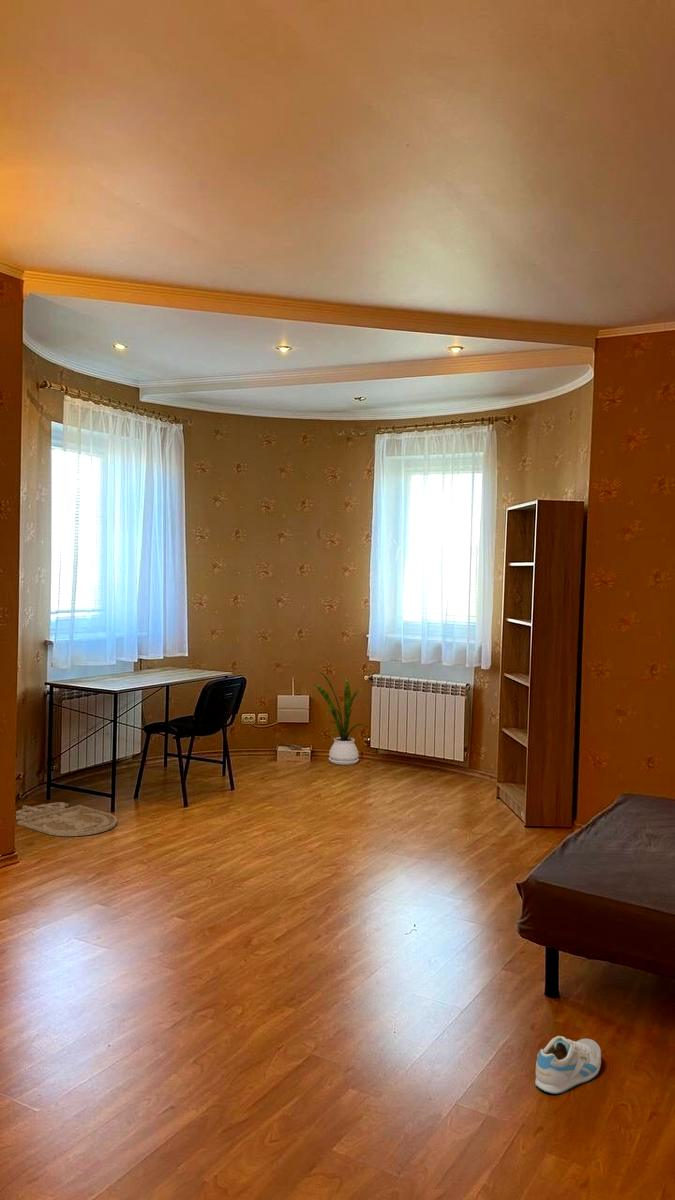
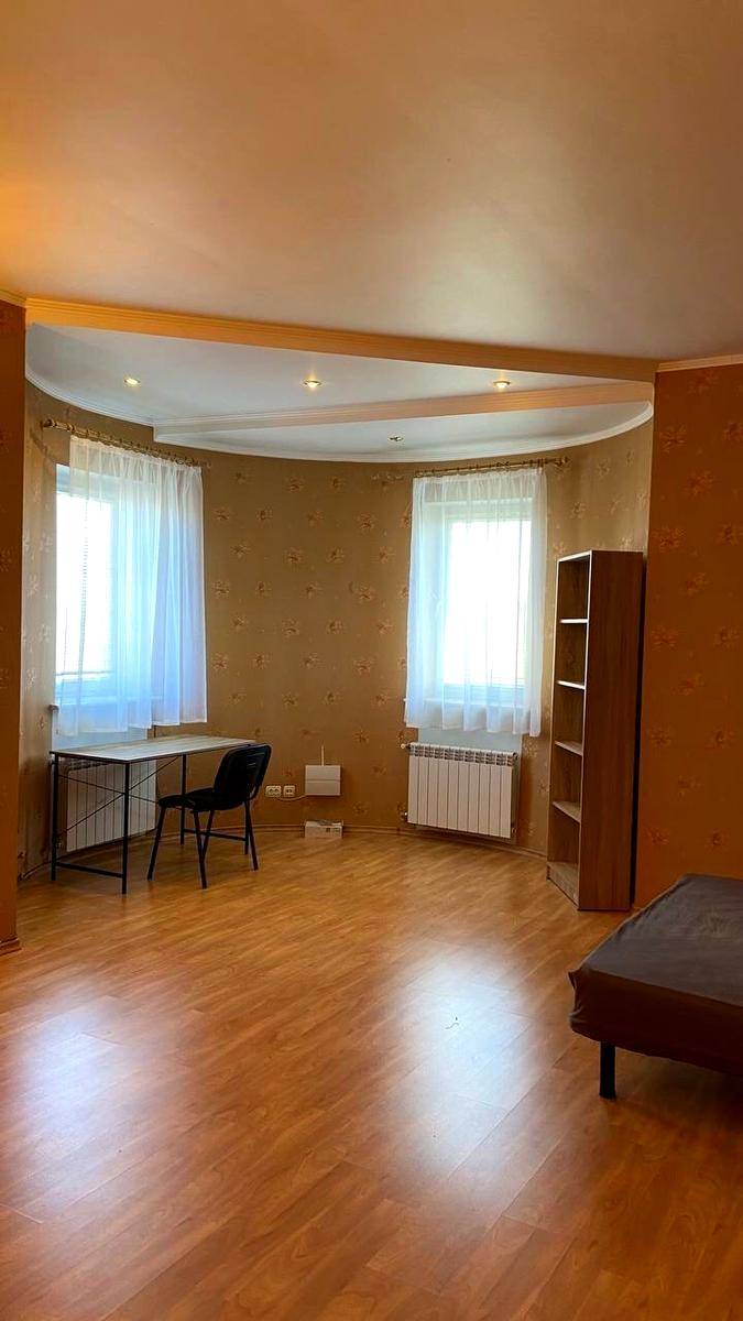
- sneaker (569, 1055)
- house plant (340, 715)
- doormat (61, 818)
